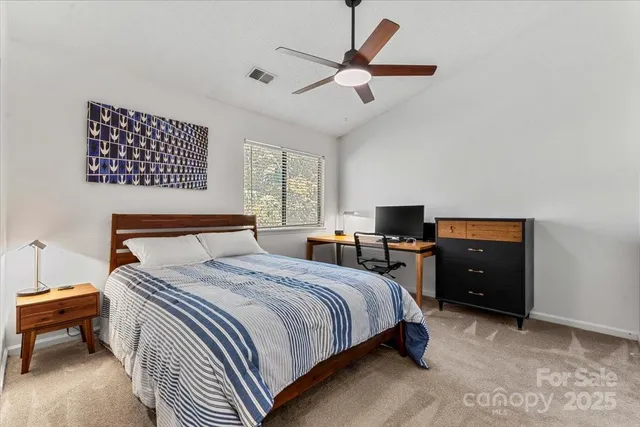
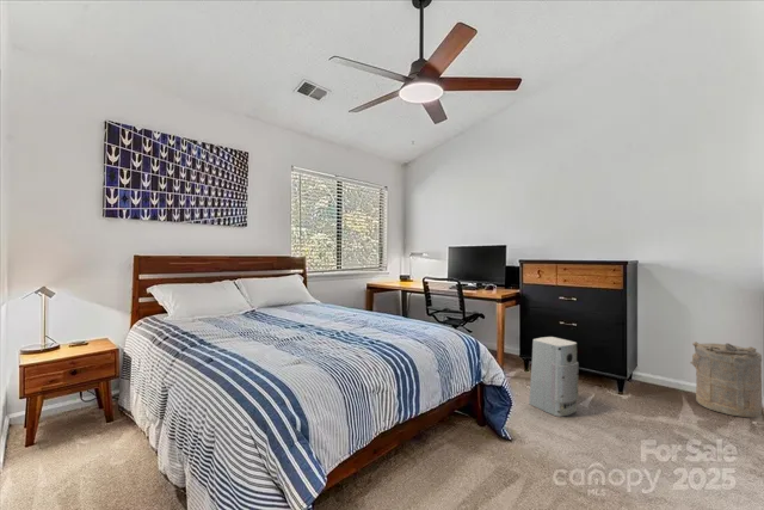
+ laundry hamper (723, 374)
+ air purifier (553, 374)
